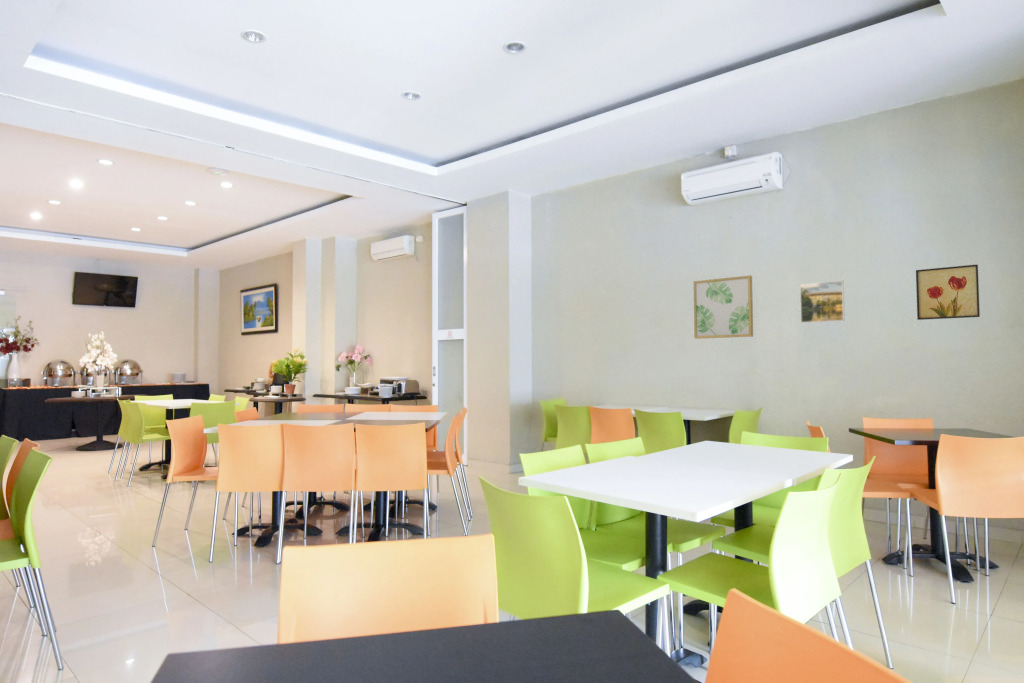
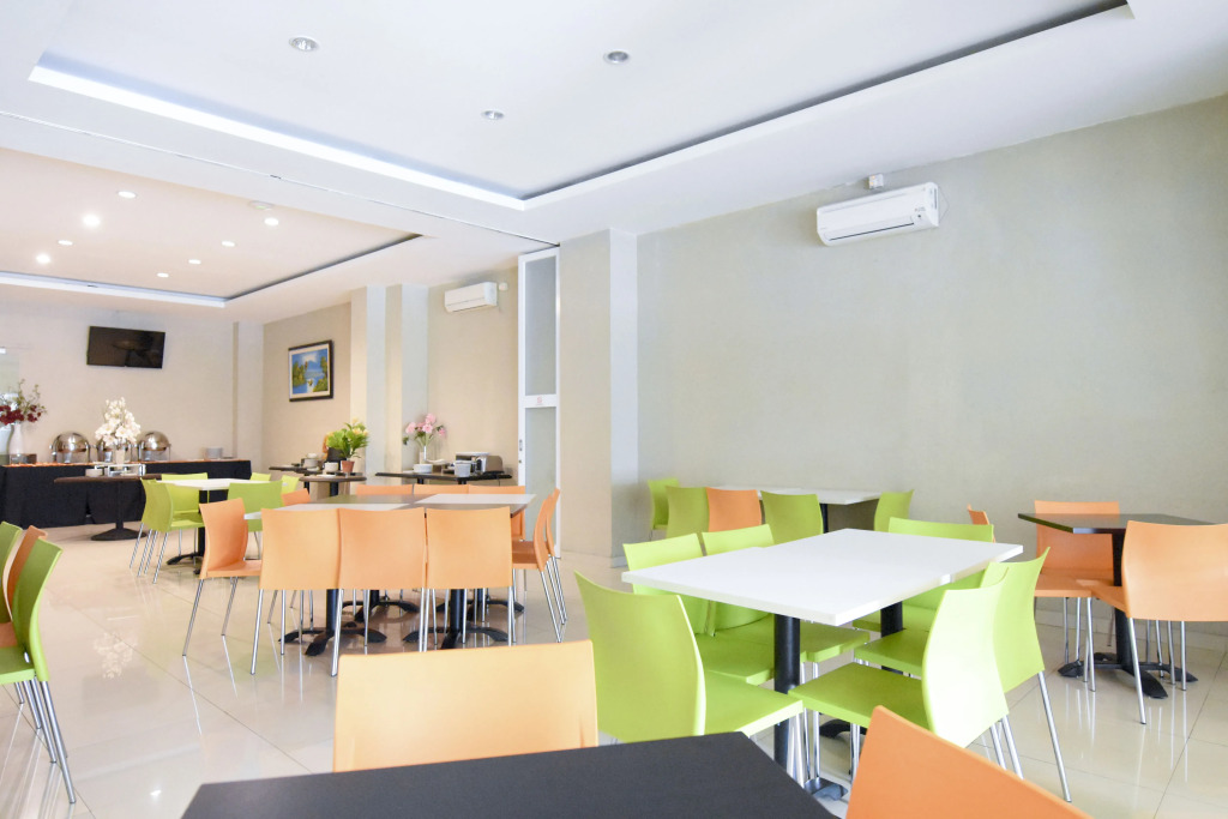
- wall art (722, 308)
- wall art (947, 293)
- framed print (821, 302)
